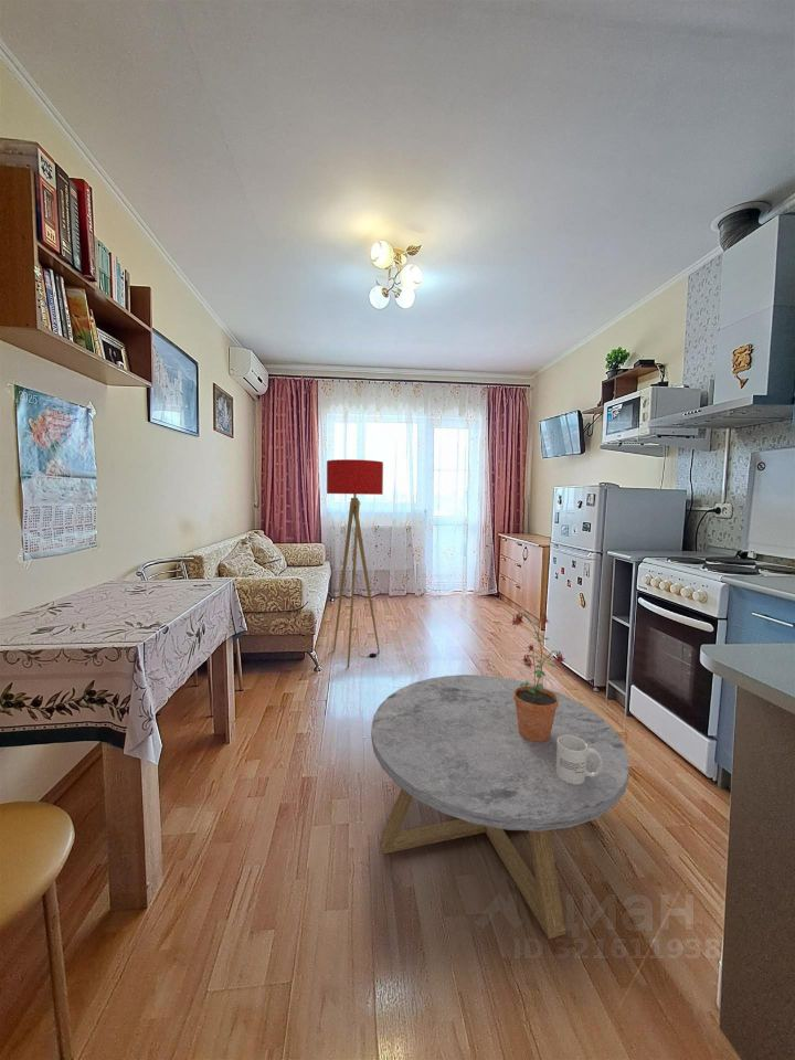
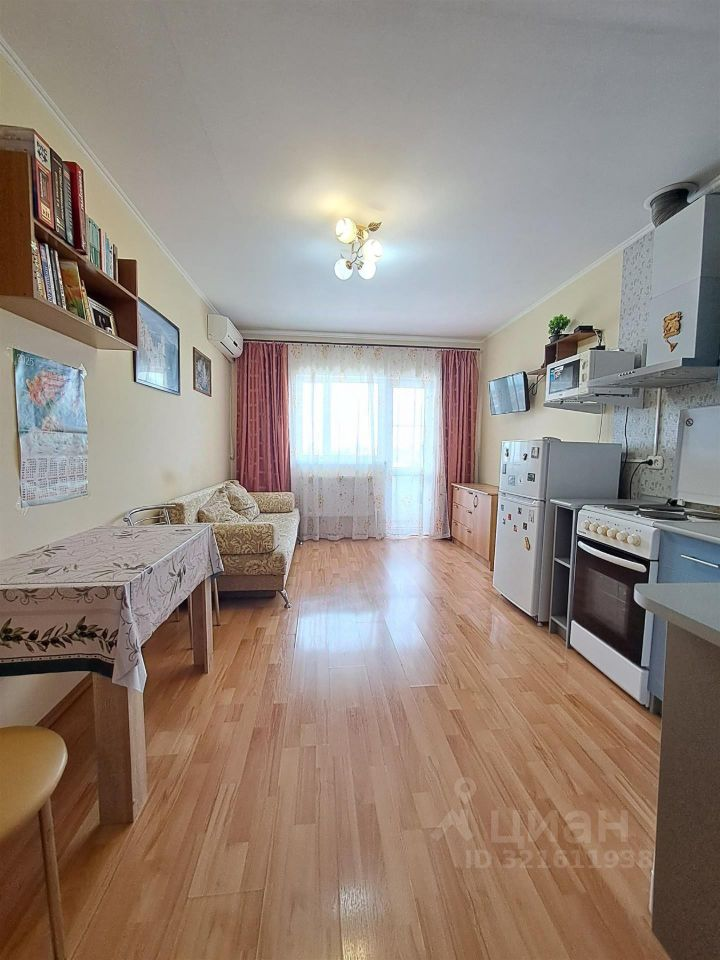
- floor lamp (354, 560)
- coffee table (490, 775)
- mug (575, 757)
- potted plant (538, 675)
